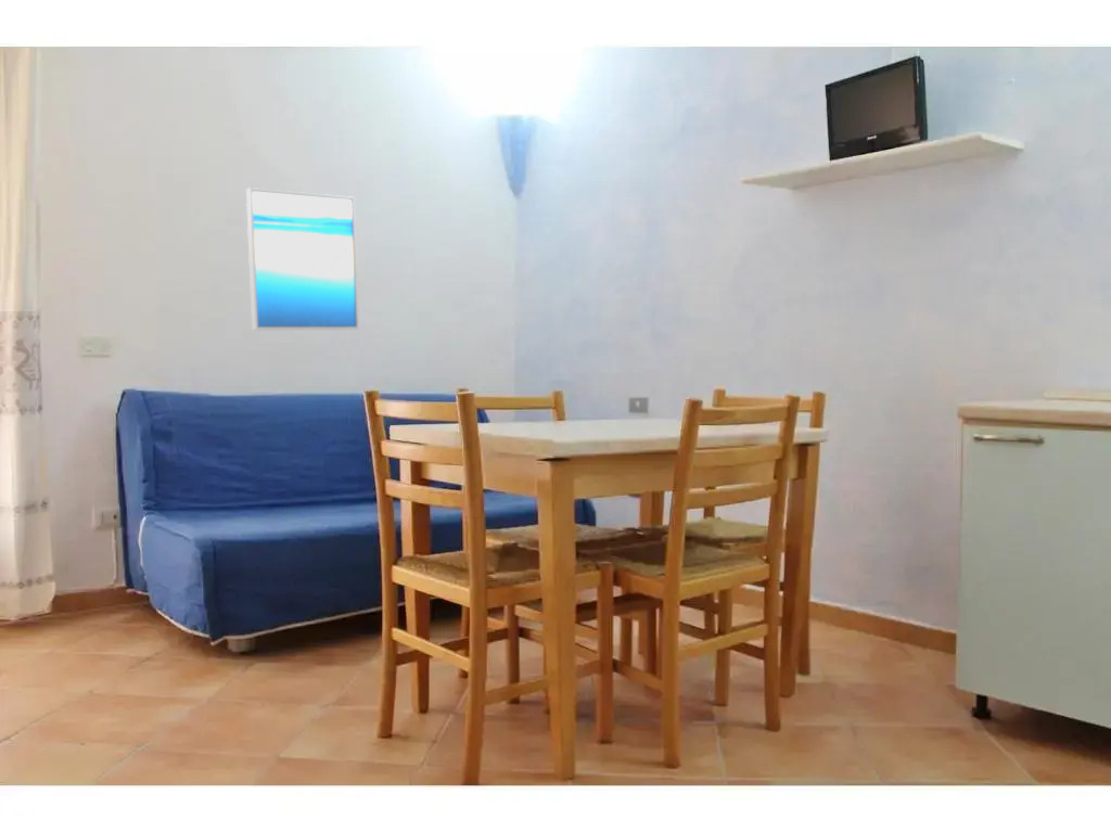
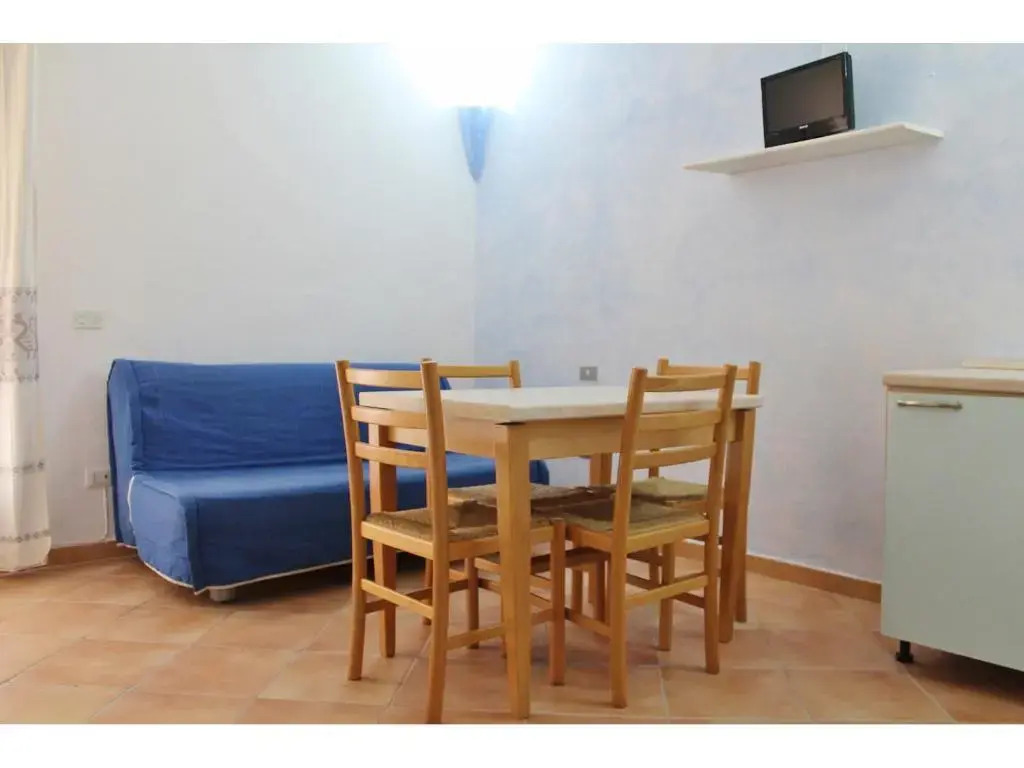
- wall art (304, 261)
